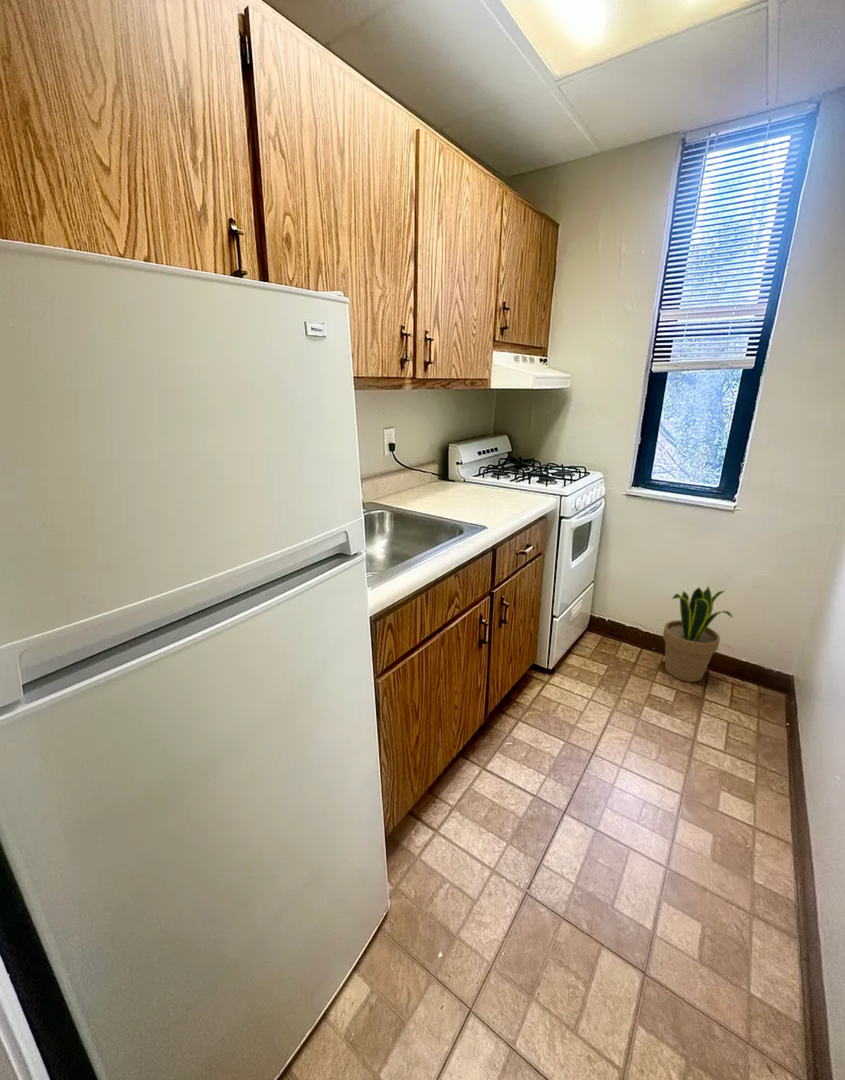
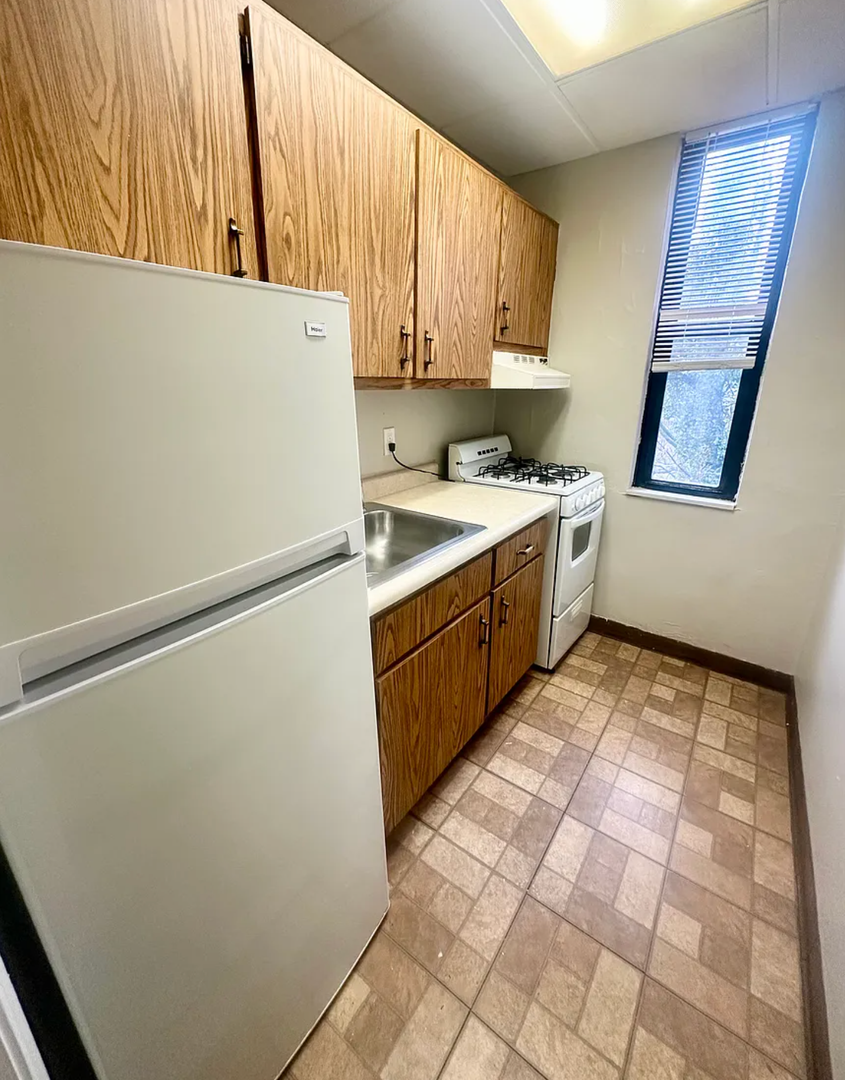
- potted plant (694, 632)
